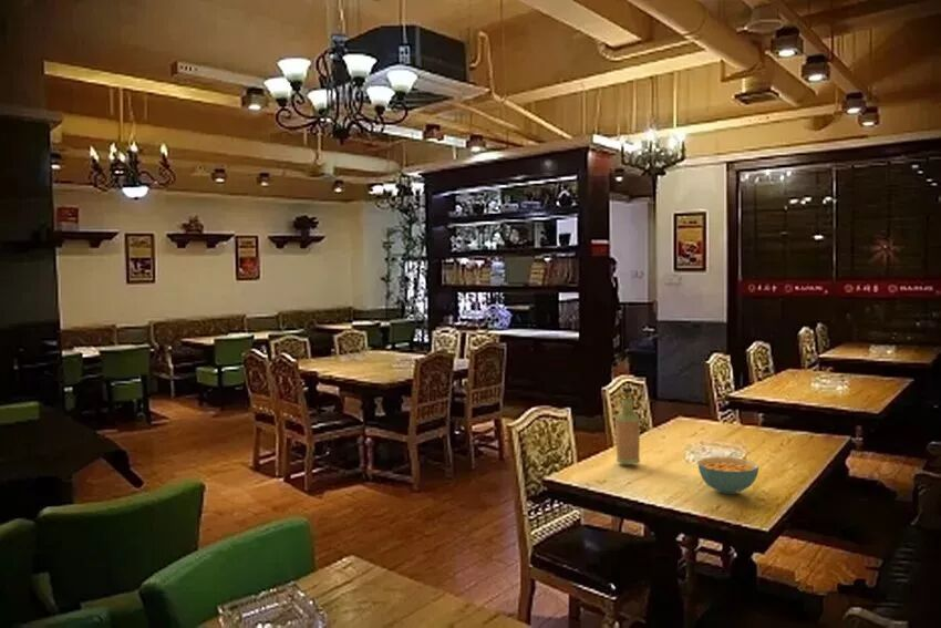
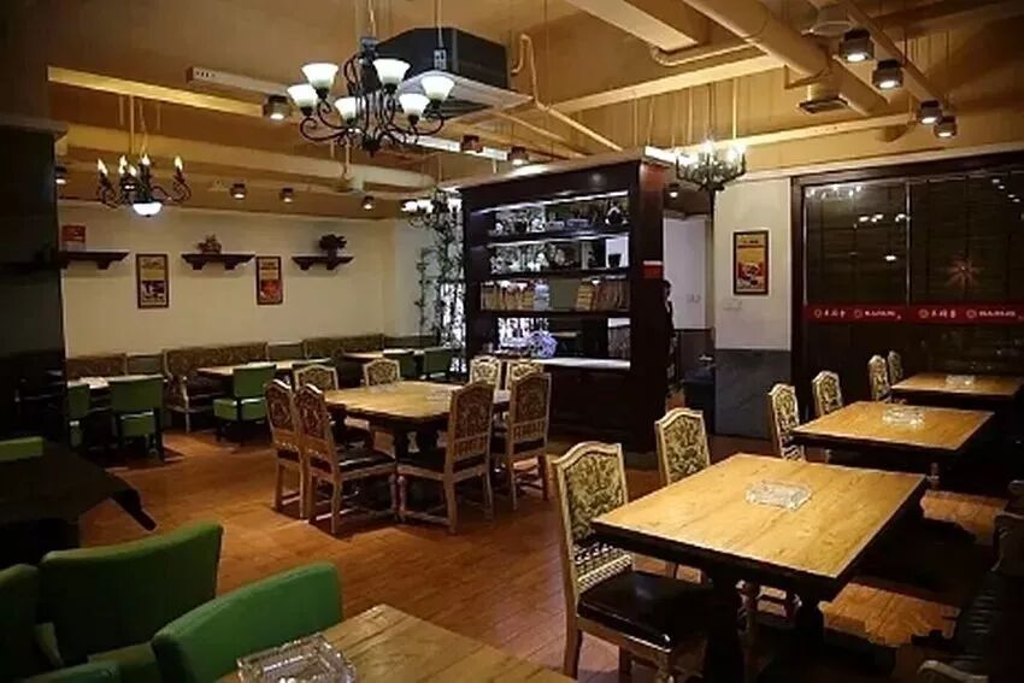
- cereal bowl (727, 477)
- bottle (627, 426)
